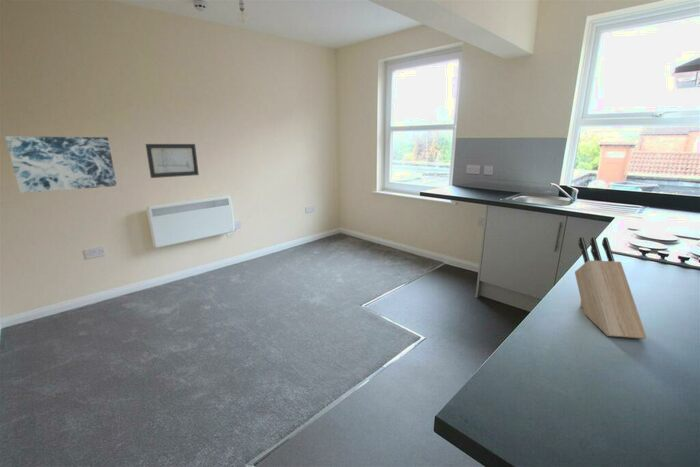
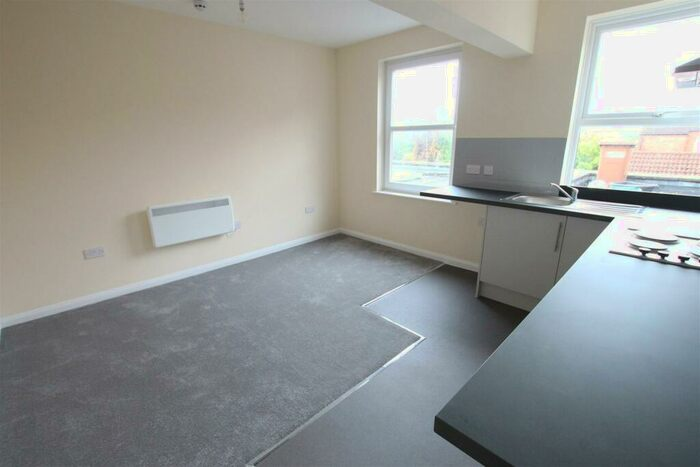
- knife block (606, 281)
- wall art (66, 163)
- wall art (173, 160)
